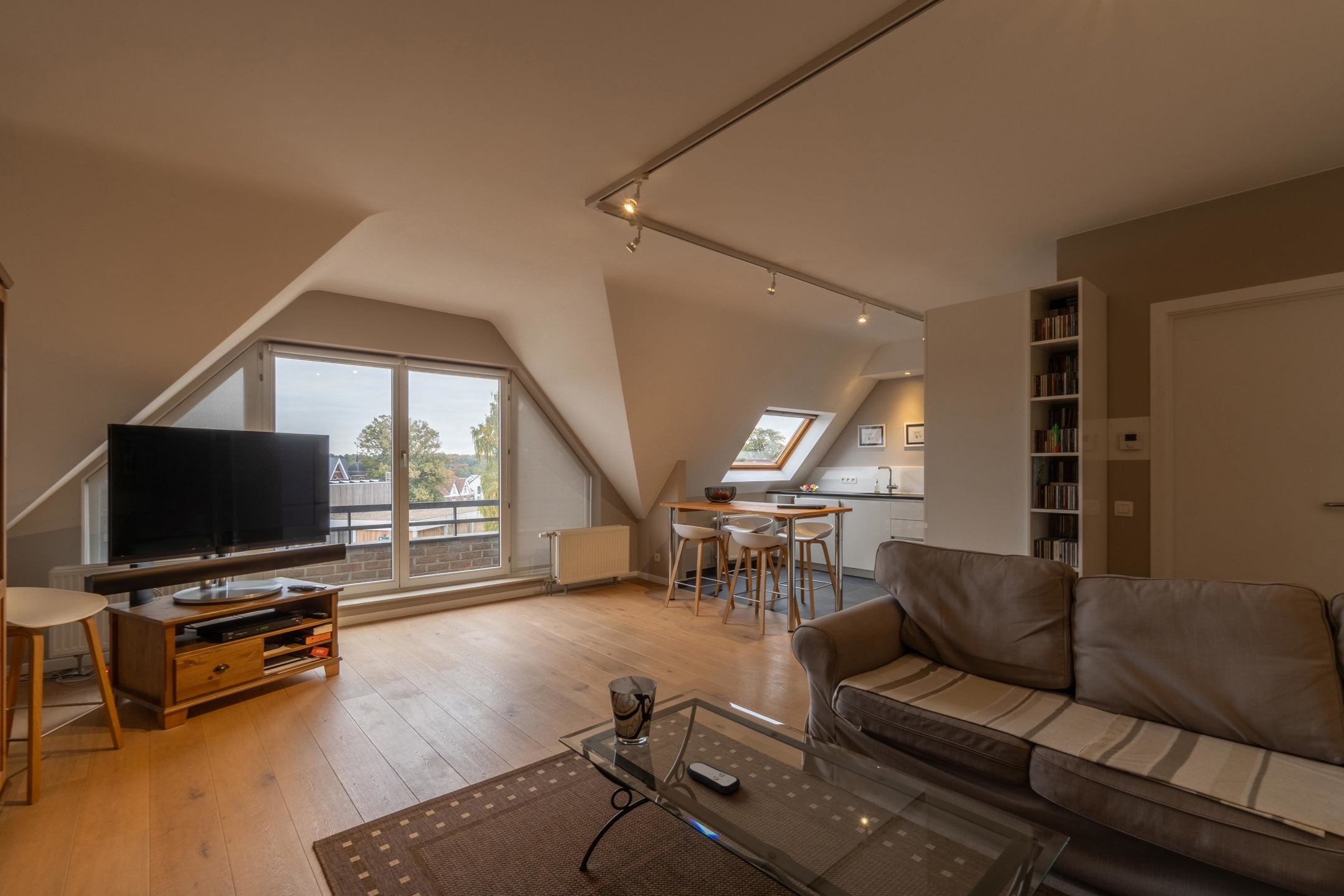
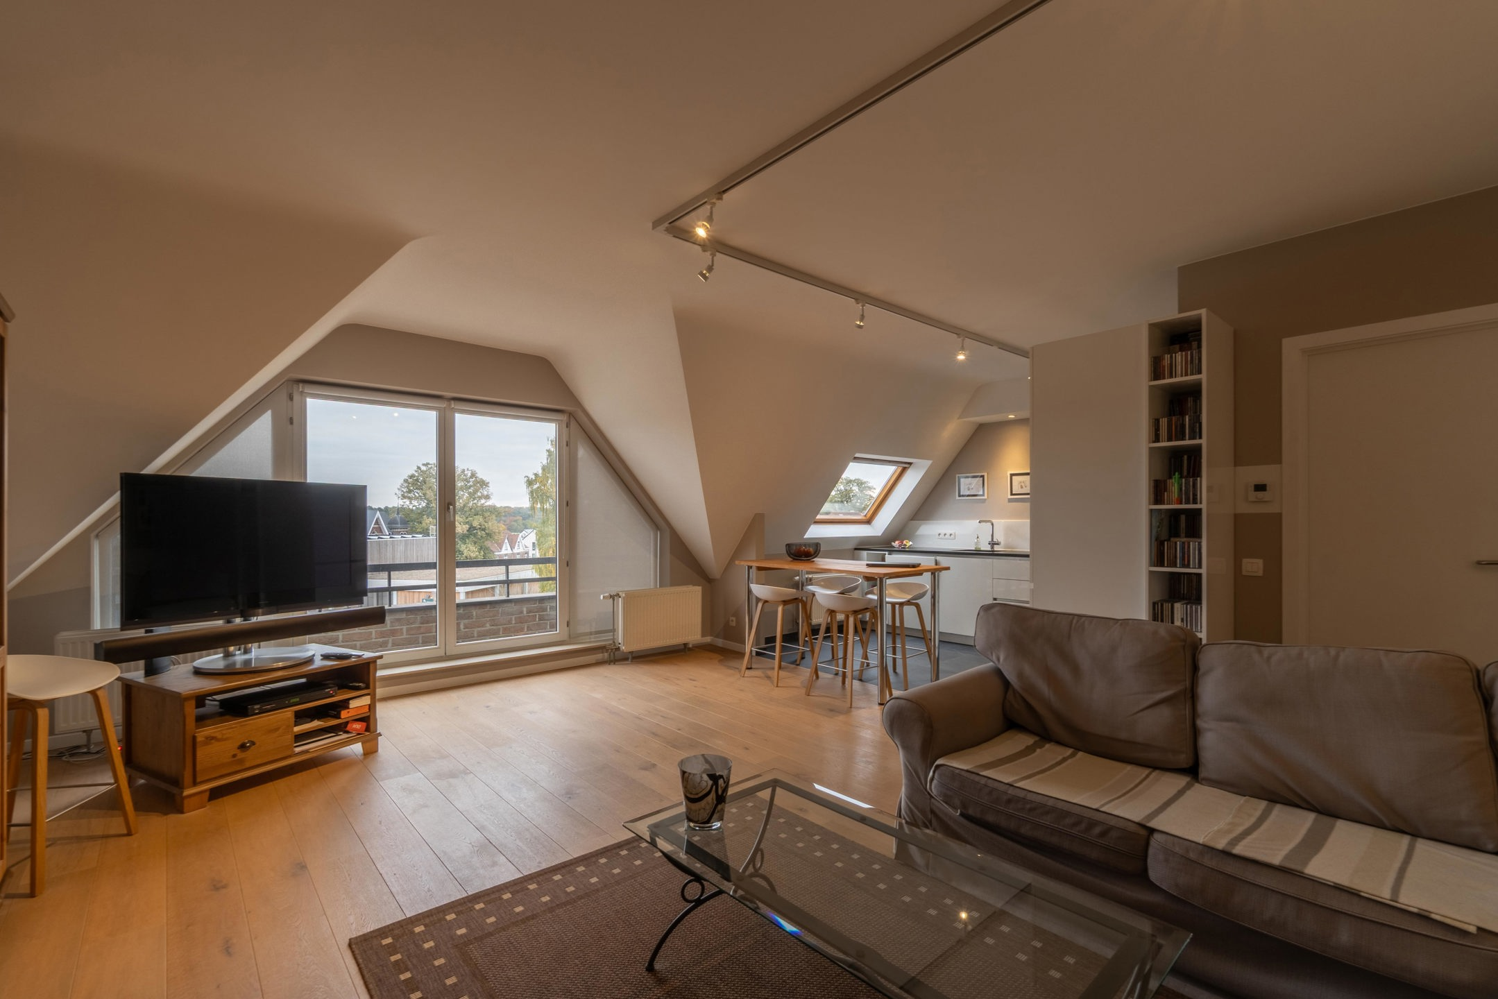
- remote control (712, 776)
